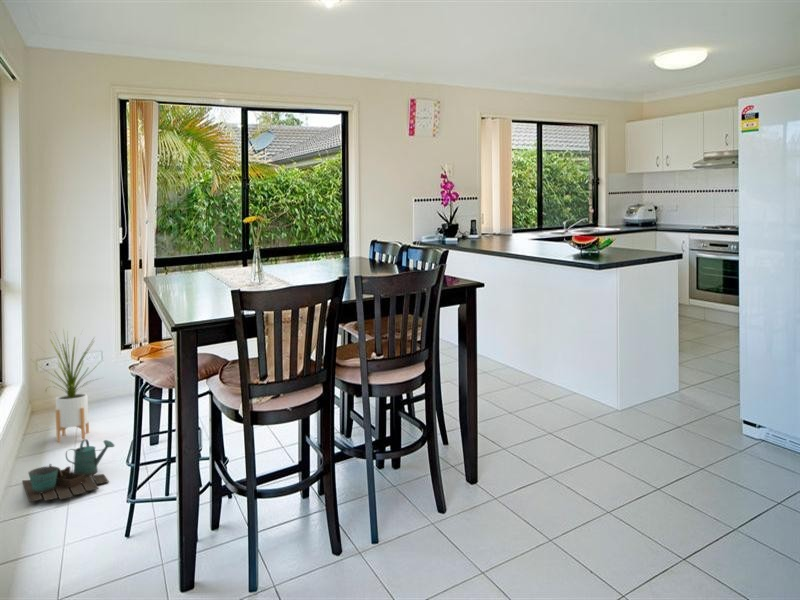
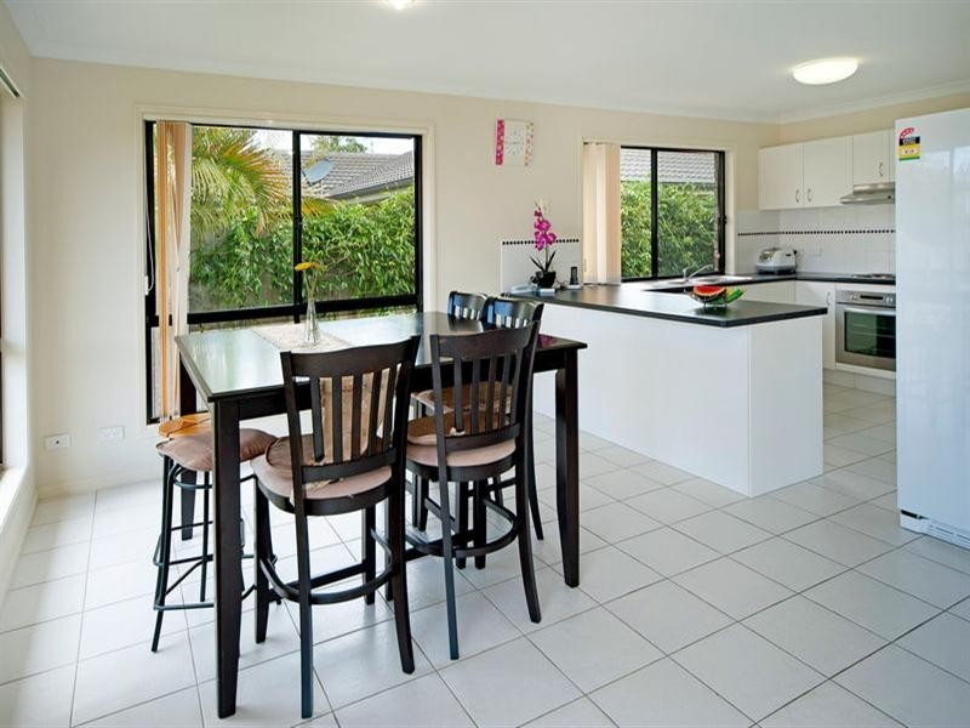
- house plant (73, 383)
- watering can (66, 467)
